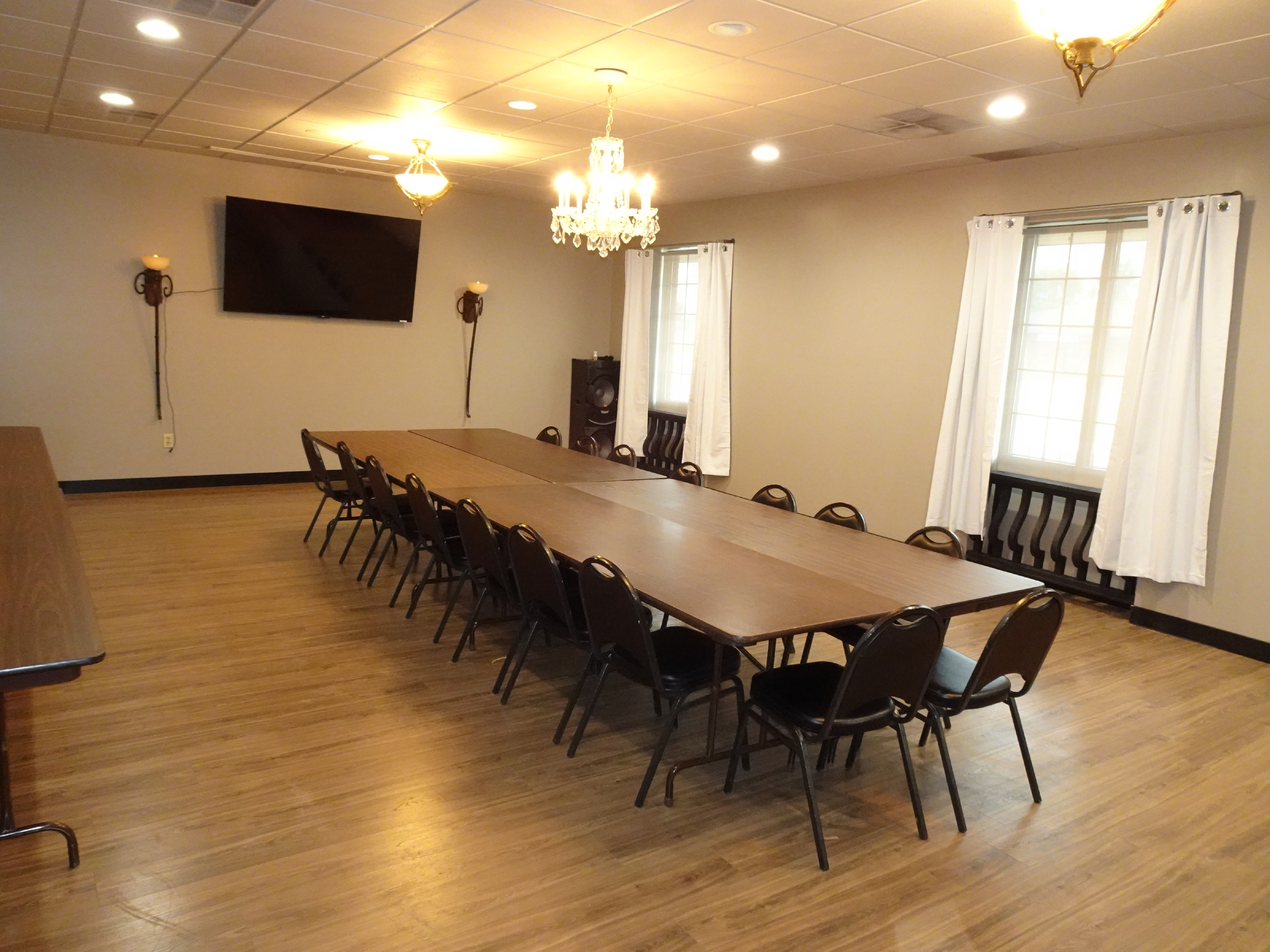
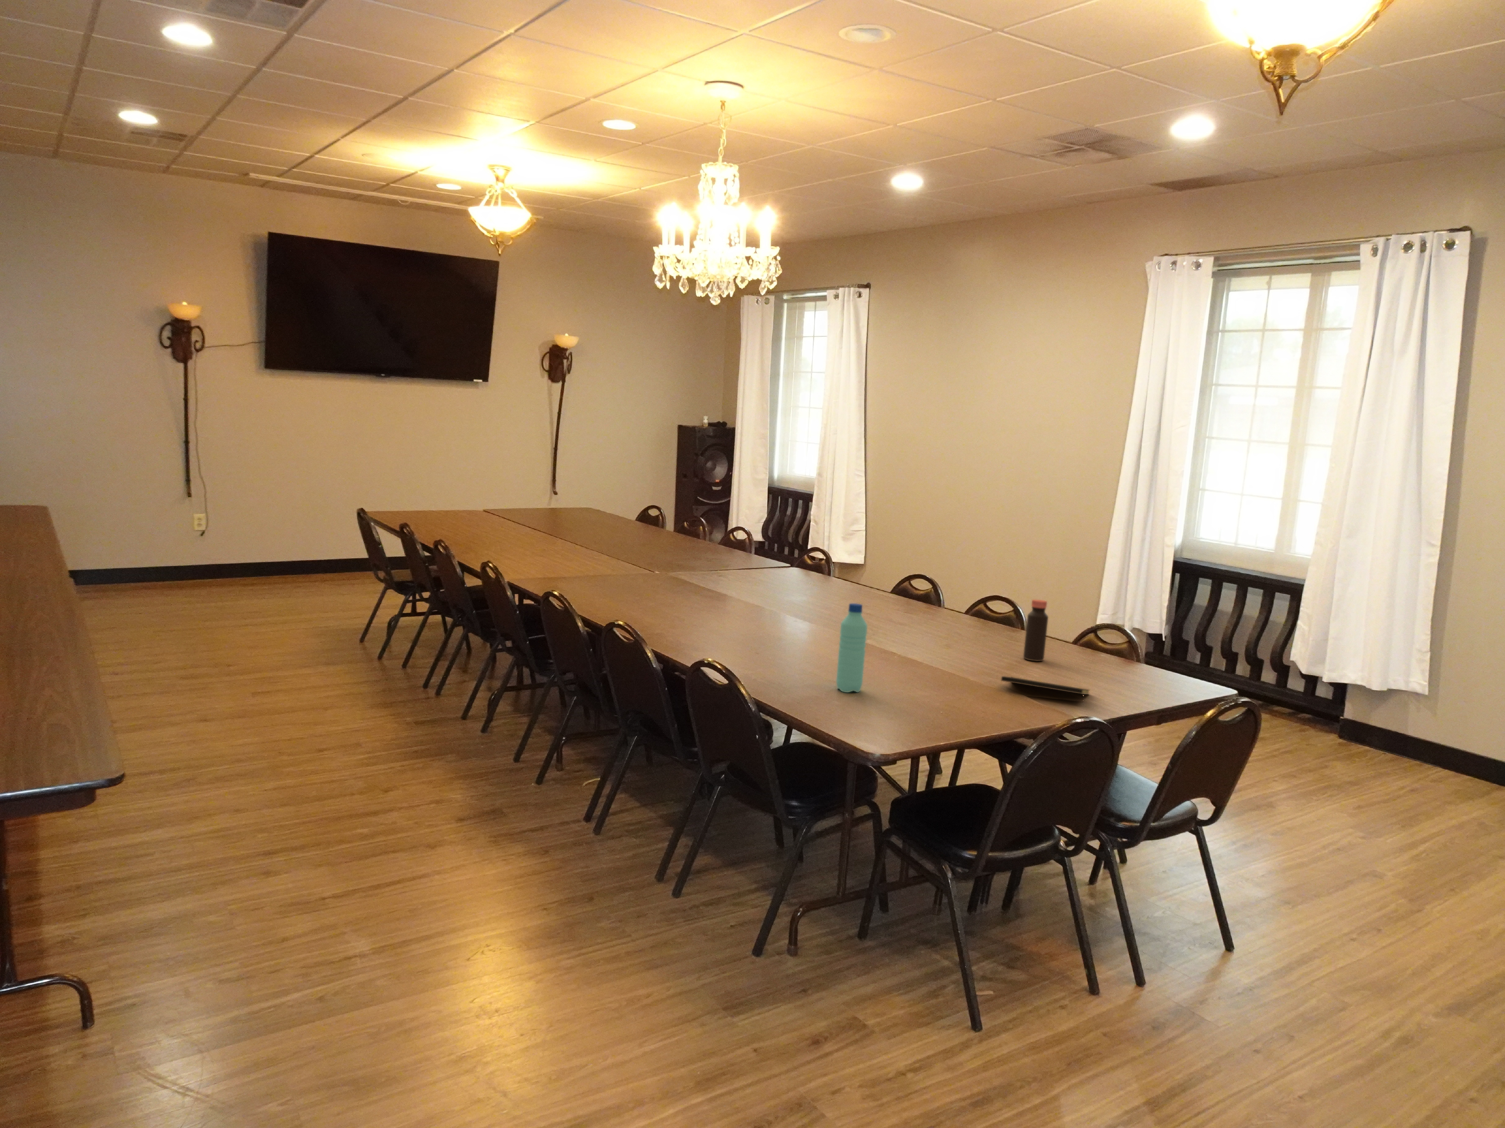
+ bottle (1036, 629)
+ water bottle (852, 647)
+ notepad (1045, 685)
